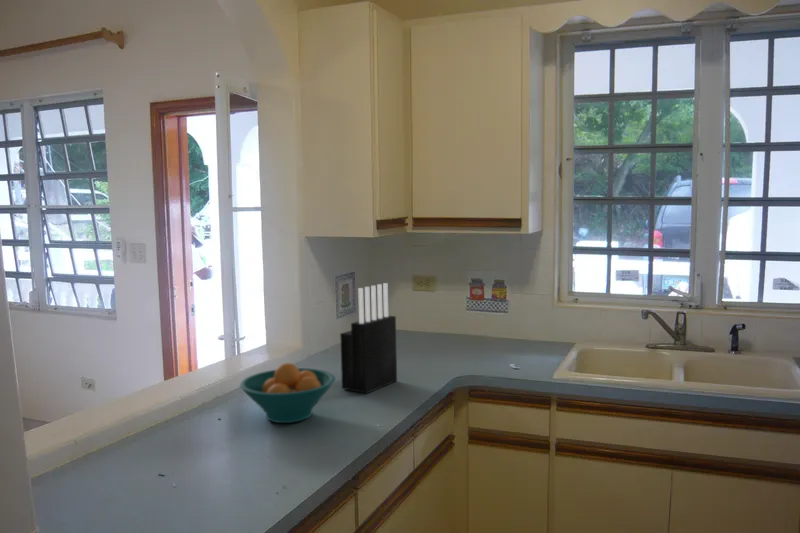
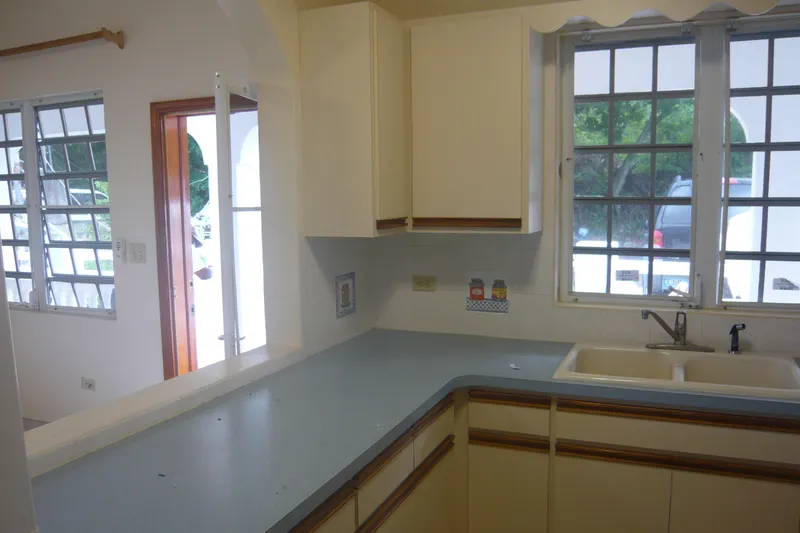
- knife block (366, 335)
- fruit bowl (288, 390)
